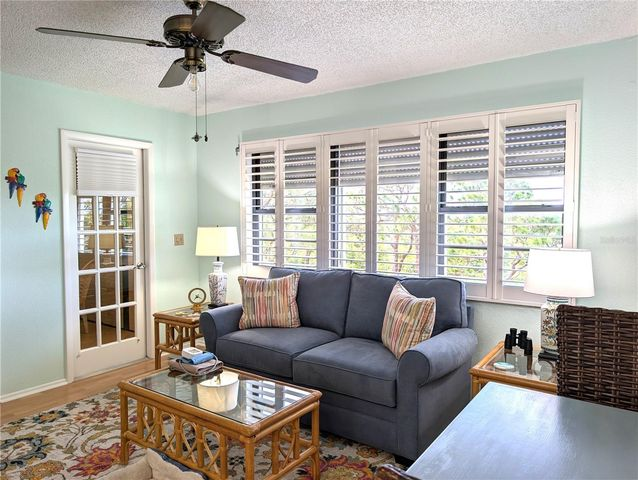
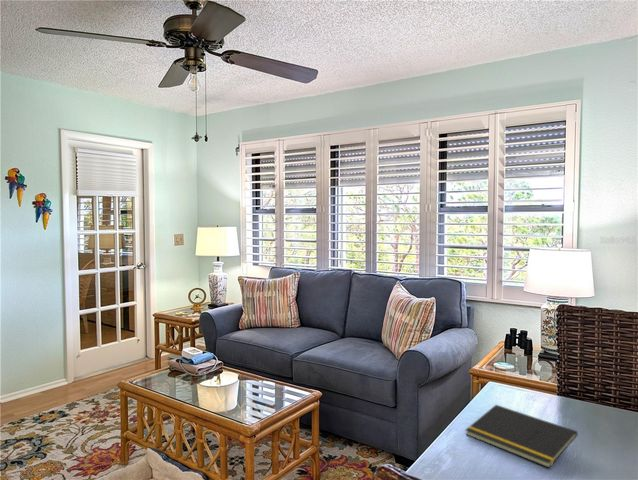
+ notepad (519, 432)
